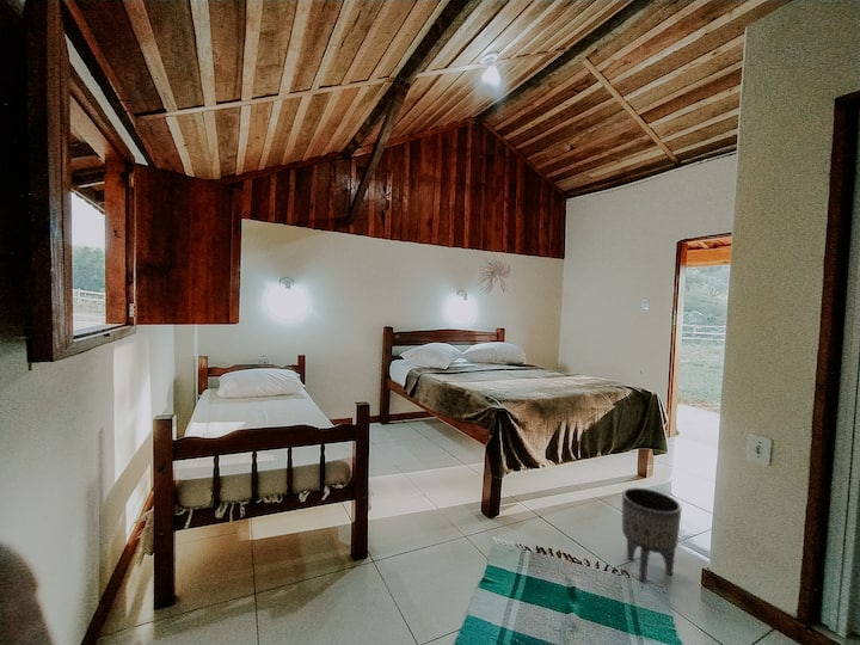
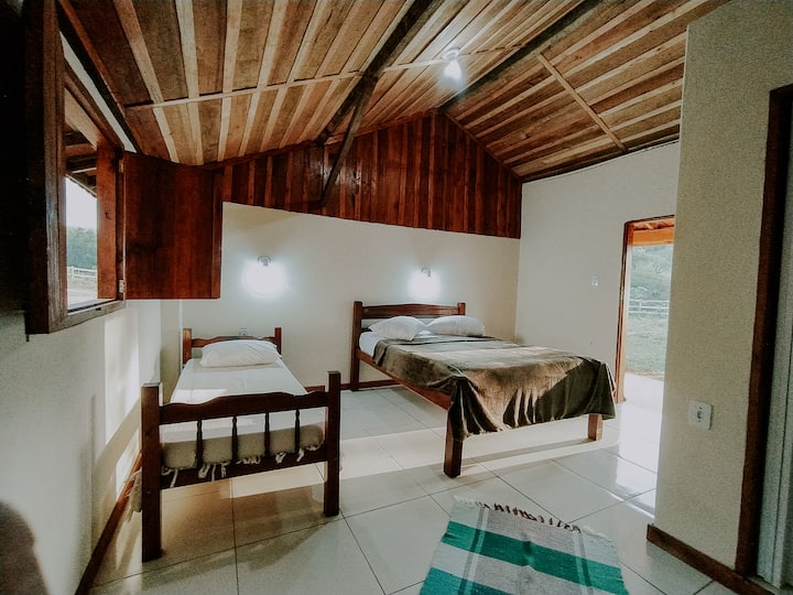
- planter (649, 534)
- wall sculpture (494, 275)
